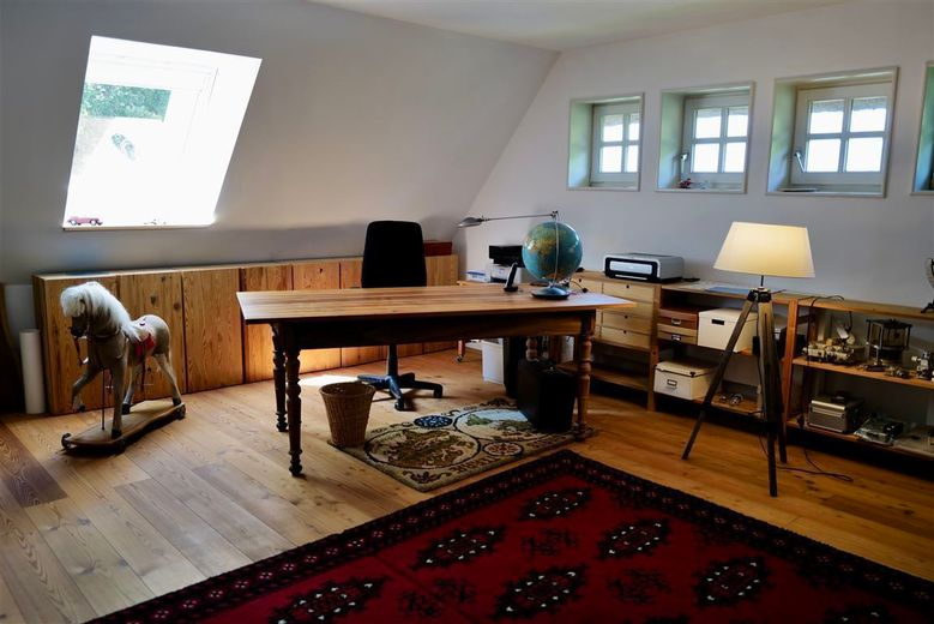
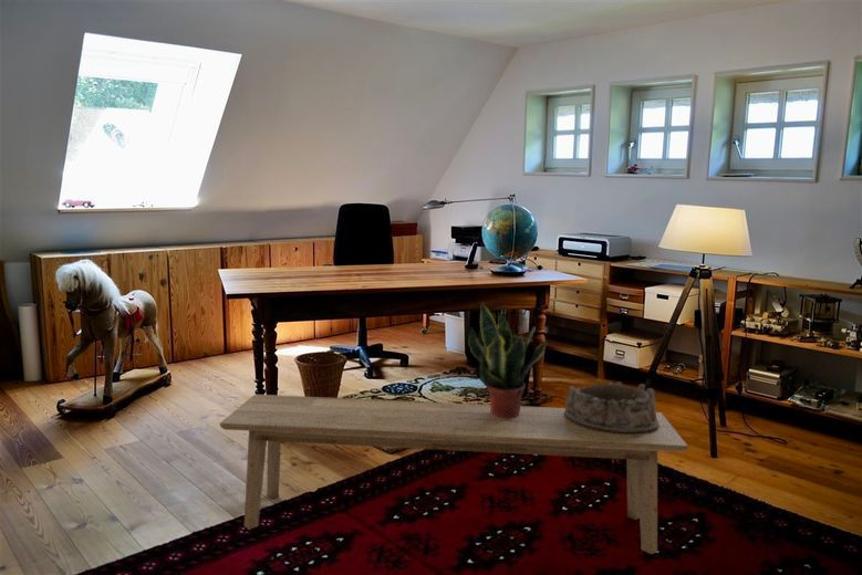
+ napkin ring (612, 404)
+ bench (448, 449)
+ potted plant (508, 359)
